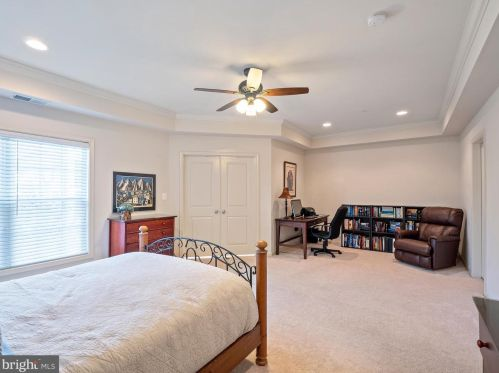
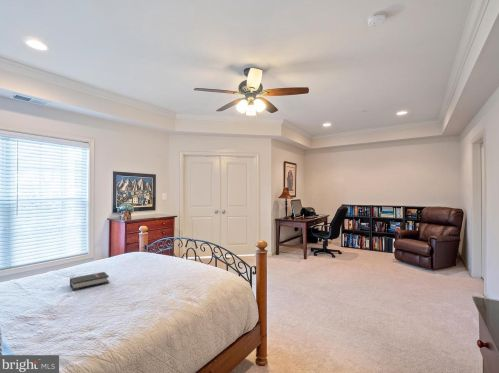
+ hardback book (89, 280)
